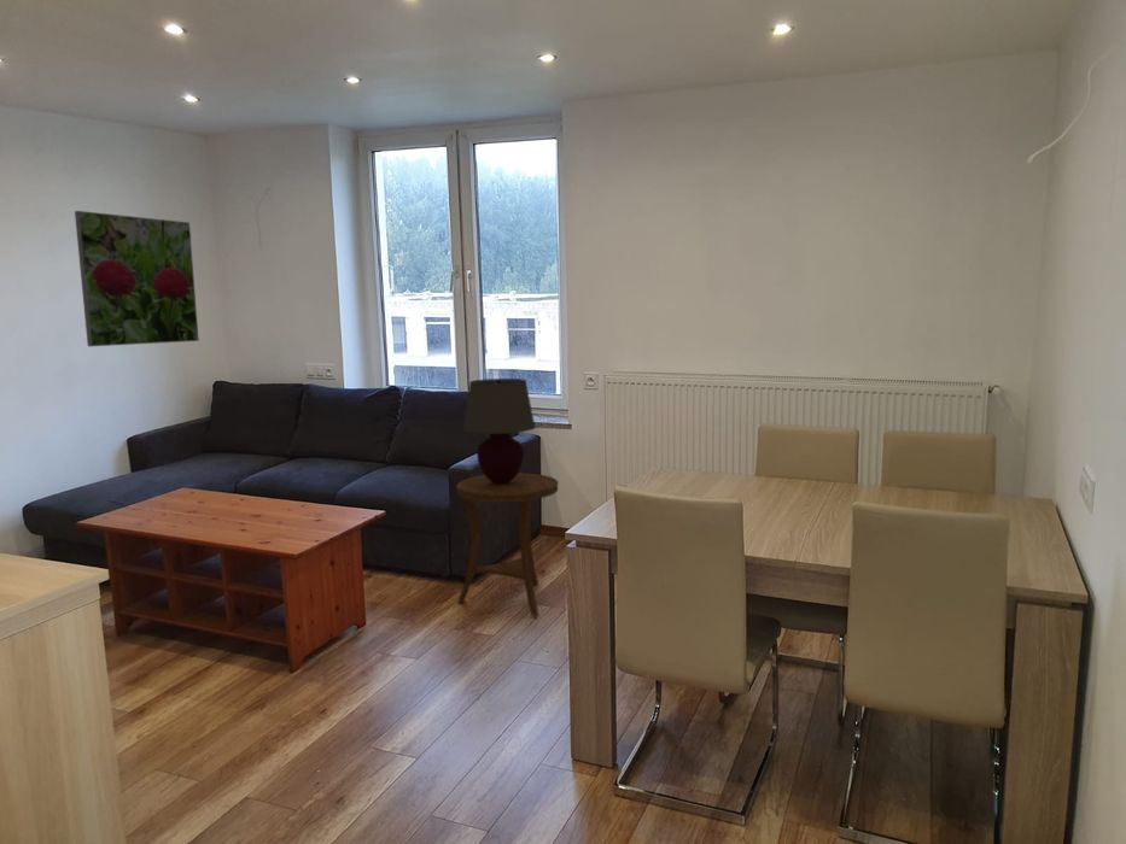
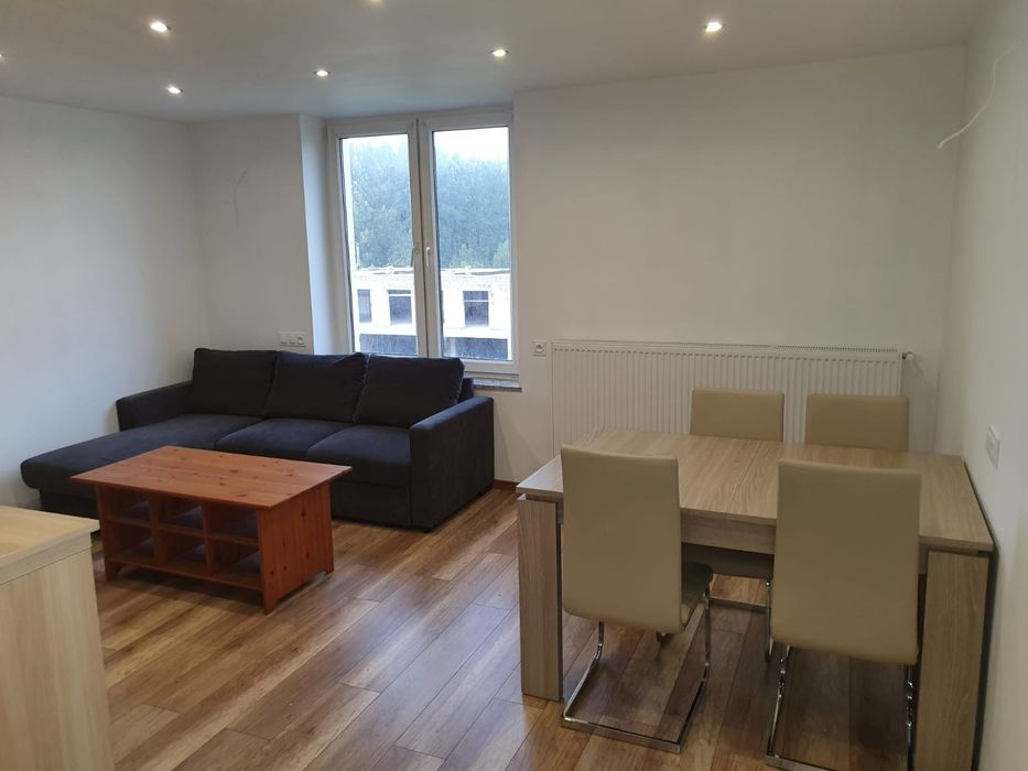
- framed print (141, 281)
- table lamp (500, 430)
- side table (520, 543)
